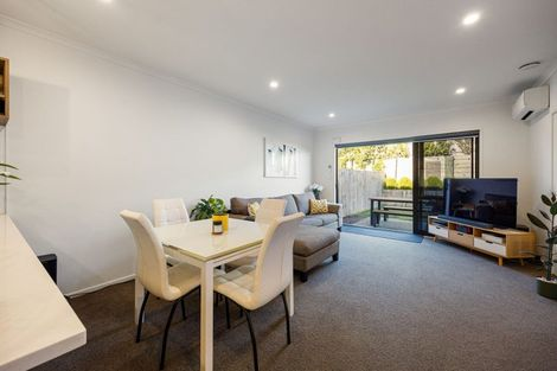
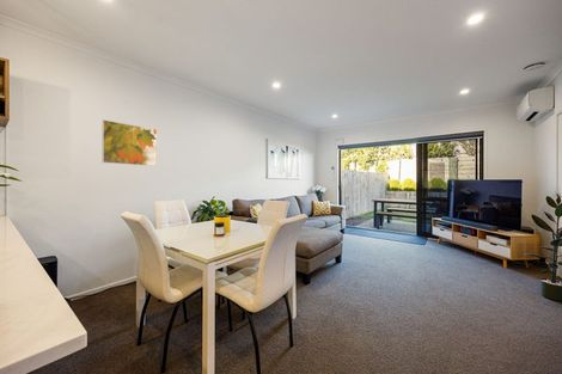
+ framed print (130, 145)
